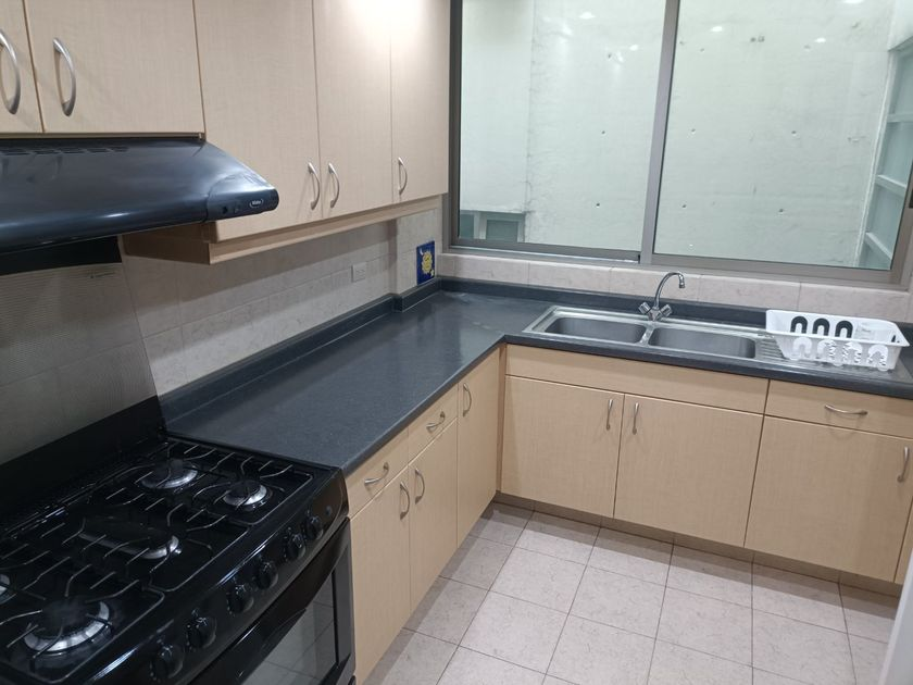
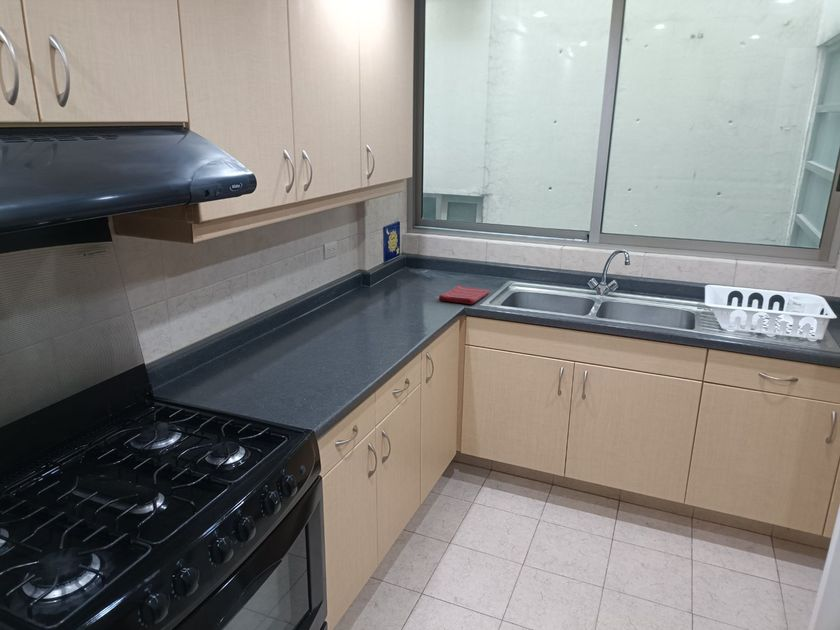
+ dish towel (464, 294)
